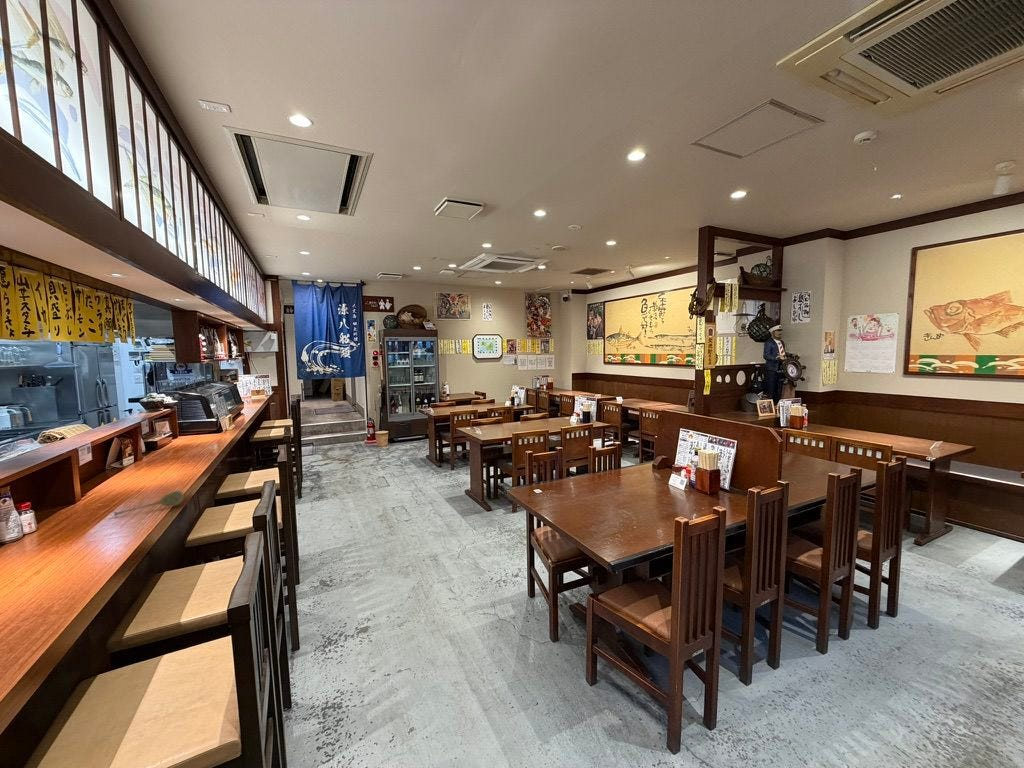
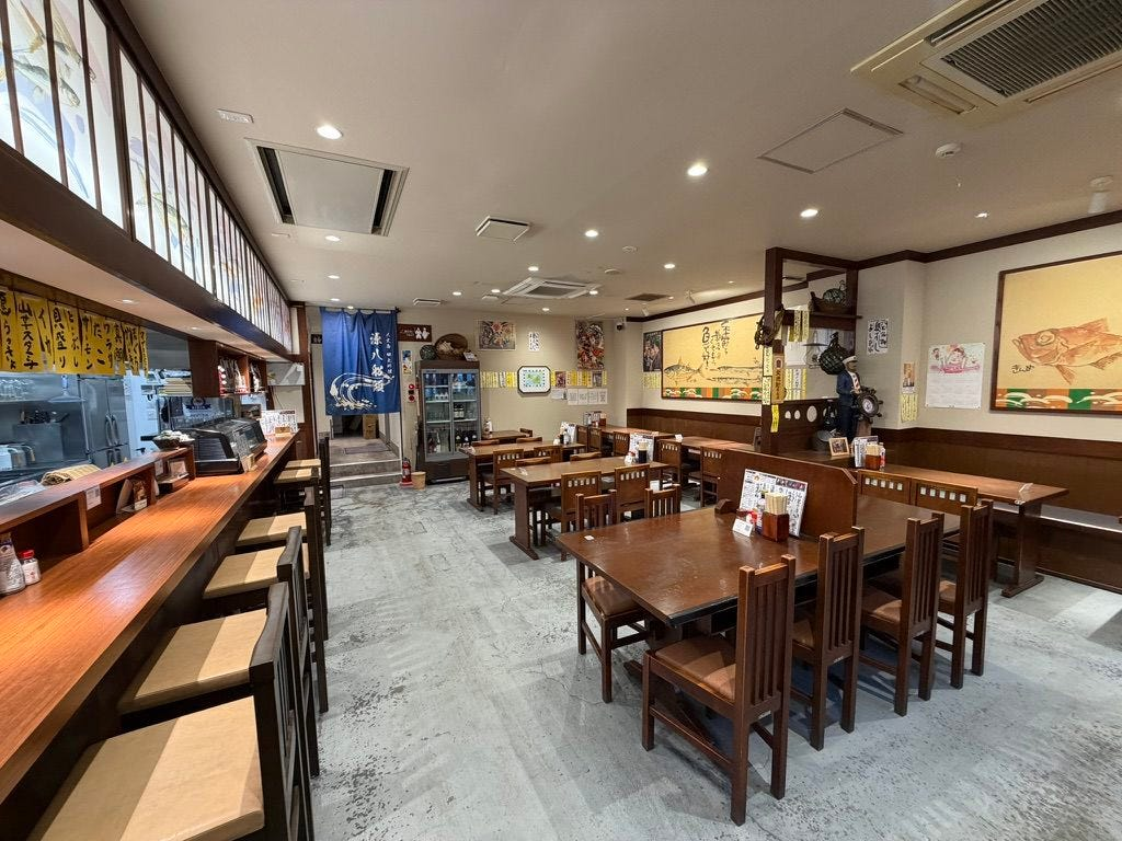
- soupspoon (149, 504)
